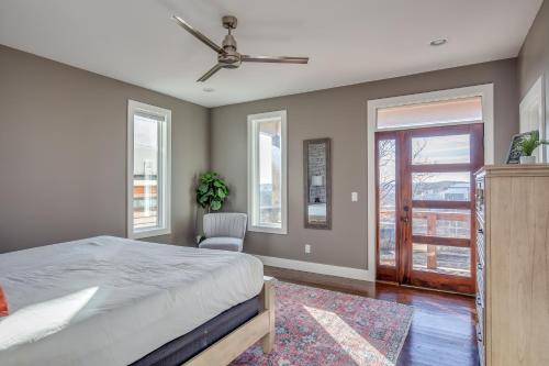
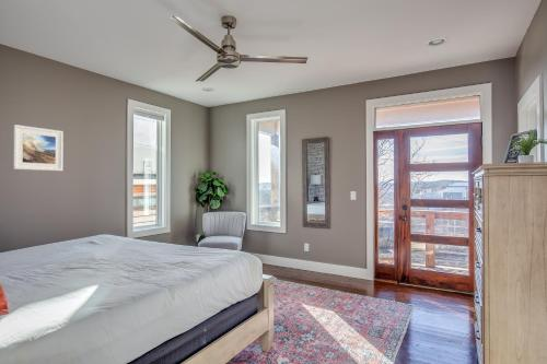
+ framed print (39, 149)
